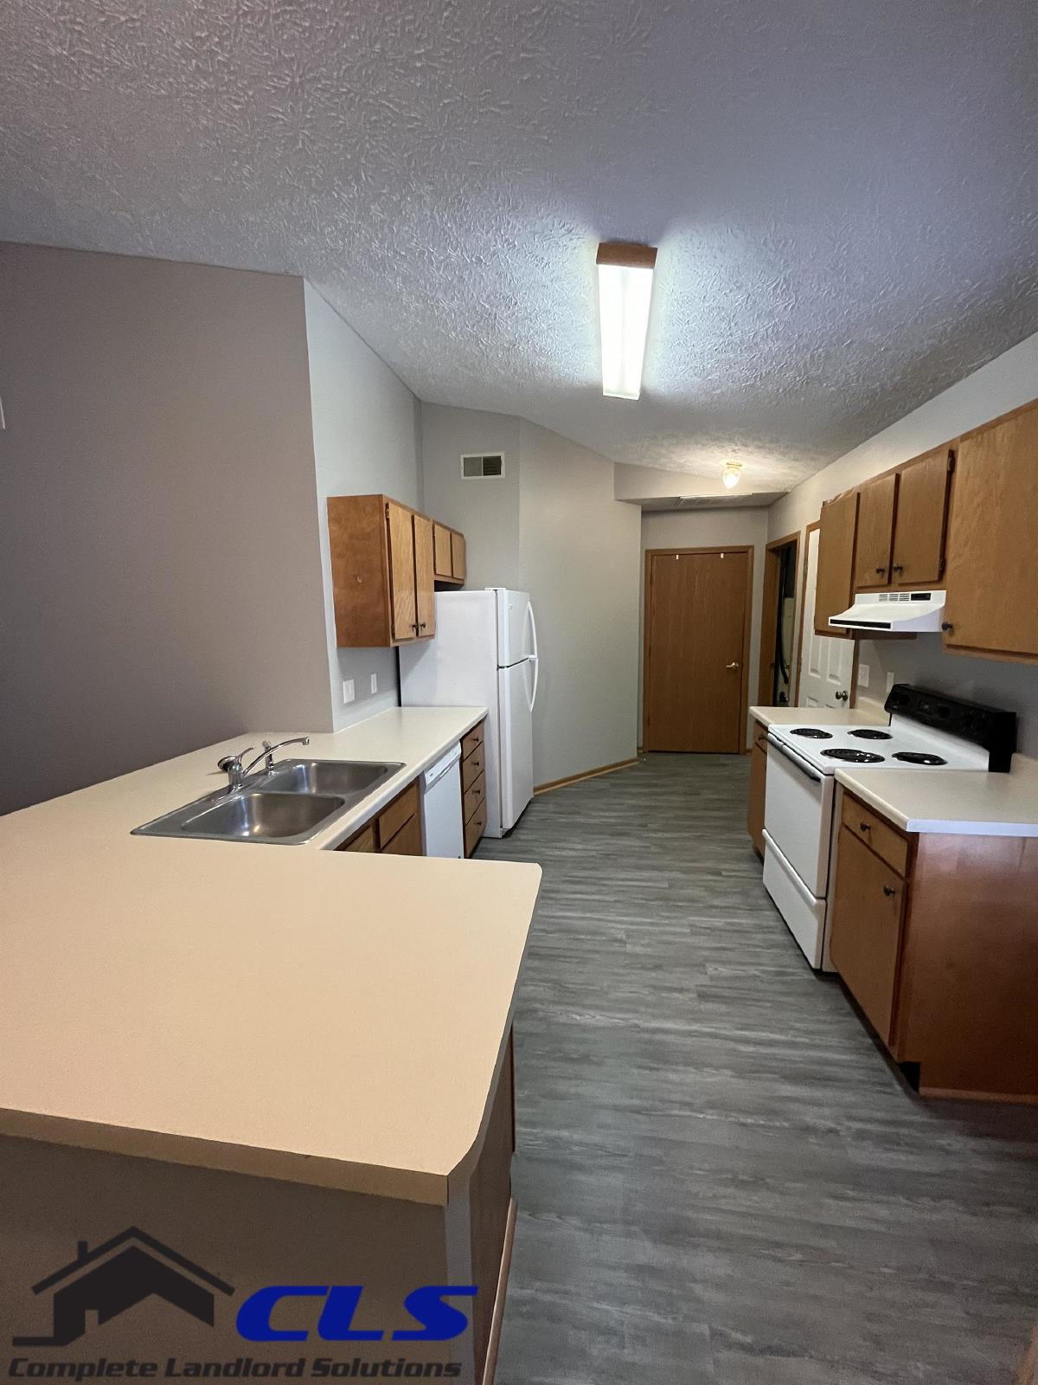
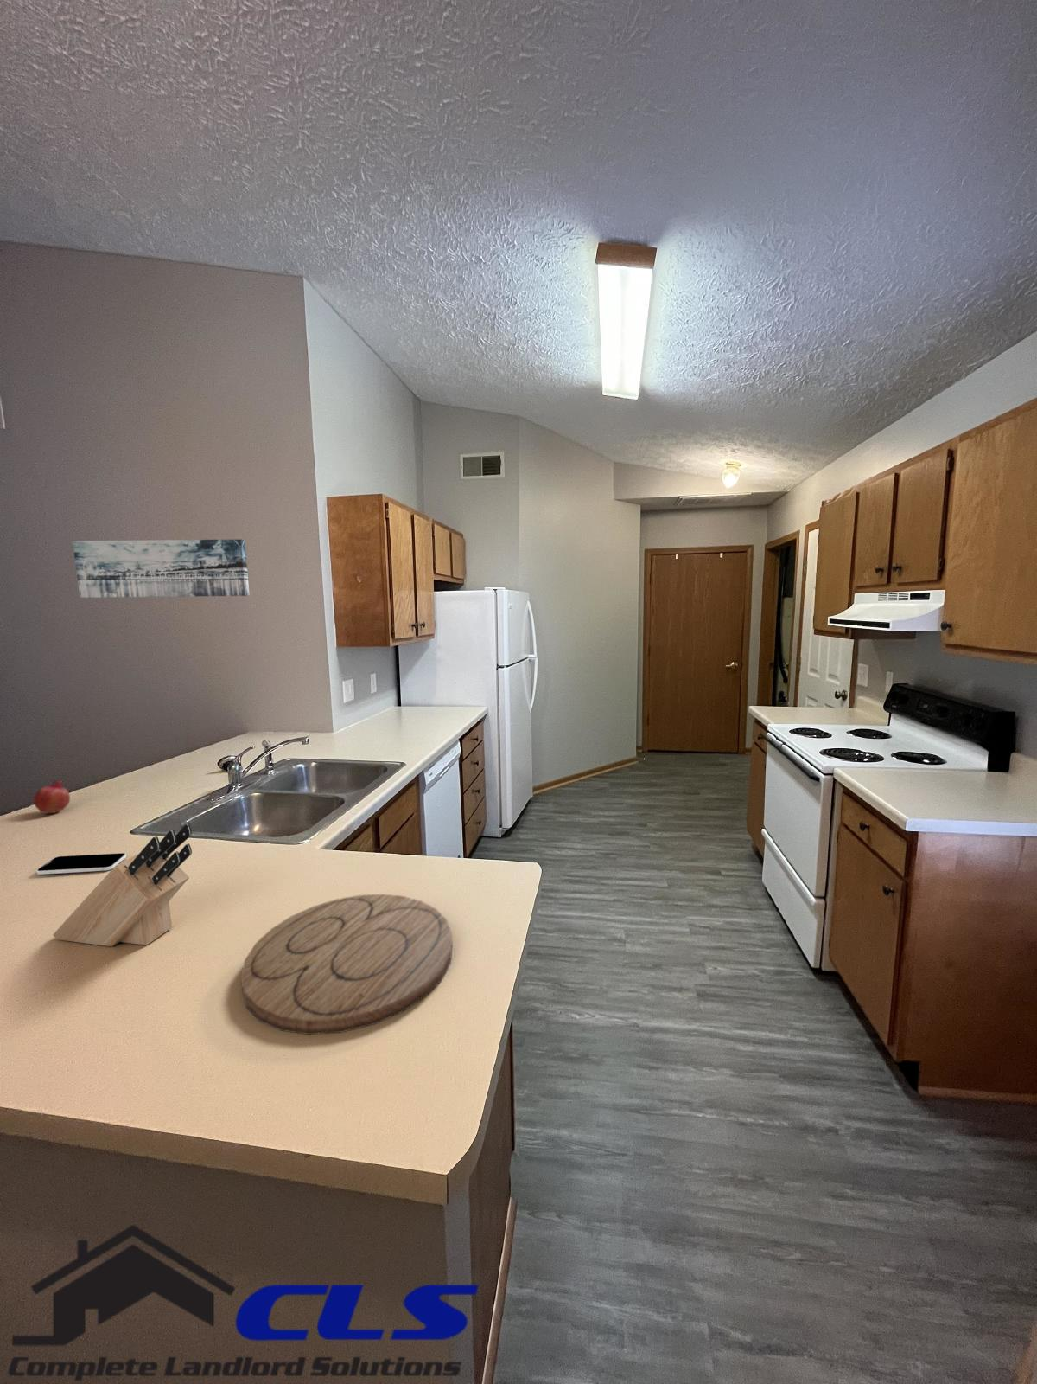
+ smartphone (82, 863)
+ knife block (127, 879)
+ wall art (161, 568)
+ fruit (51, 797)
+ cutting board (352, 952)
